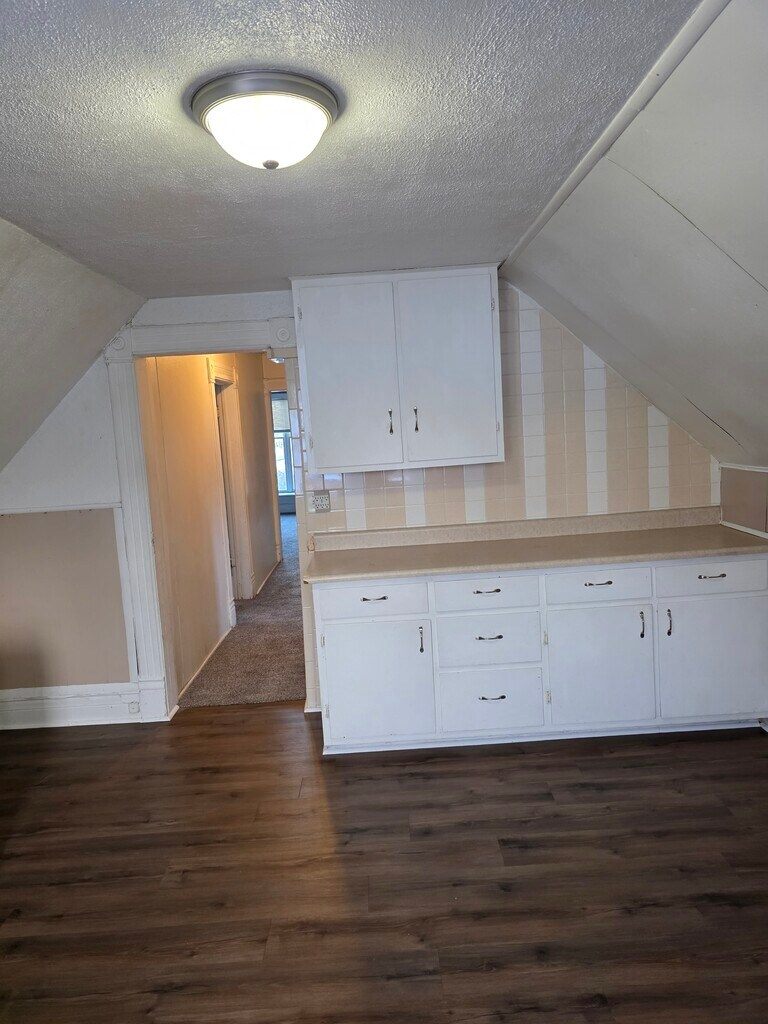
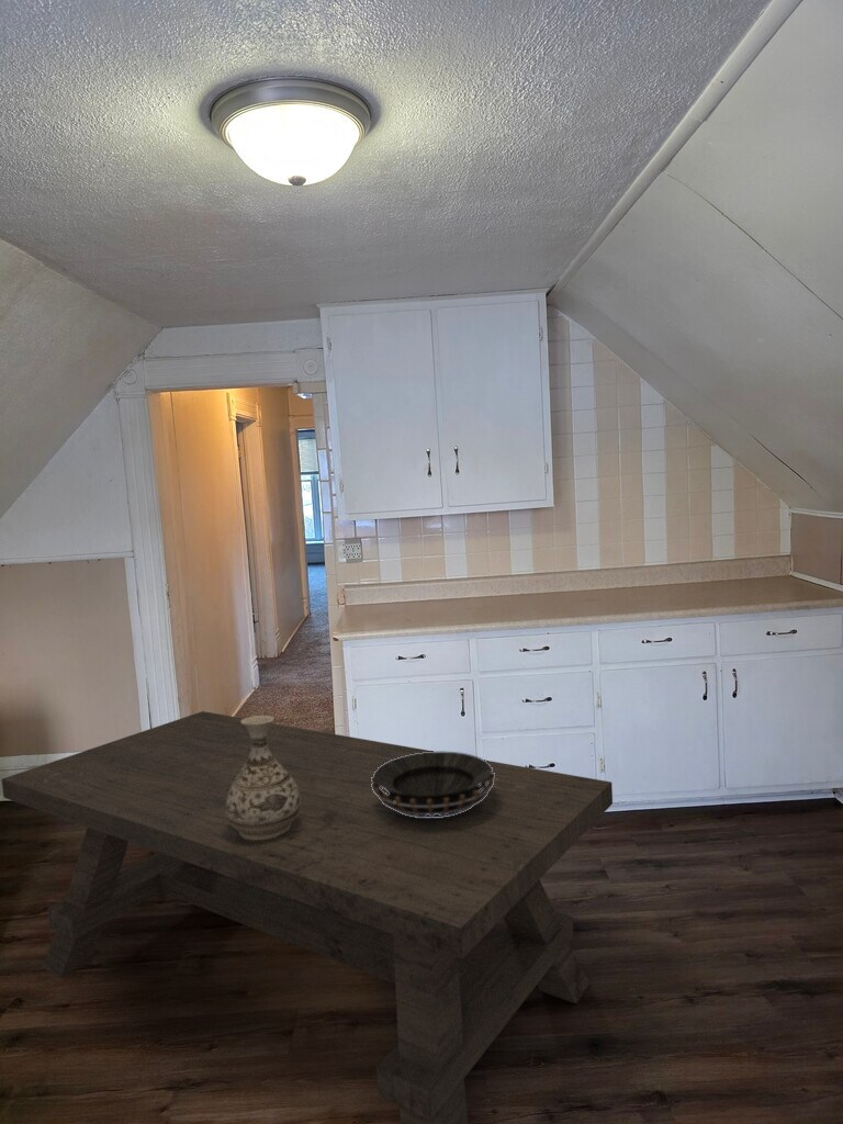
+ dining table (292, 877)
+ vase (260, 773)
+ decorative bowl (432, 787)
